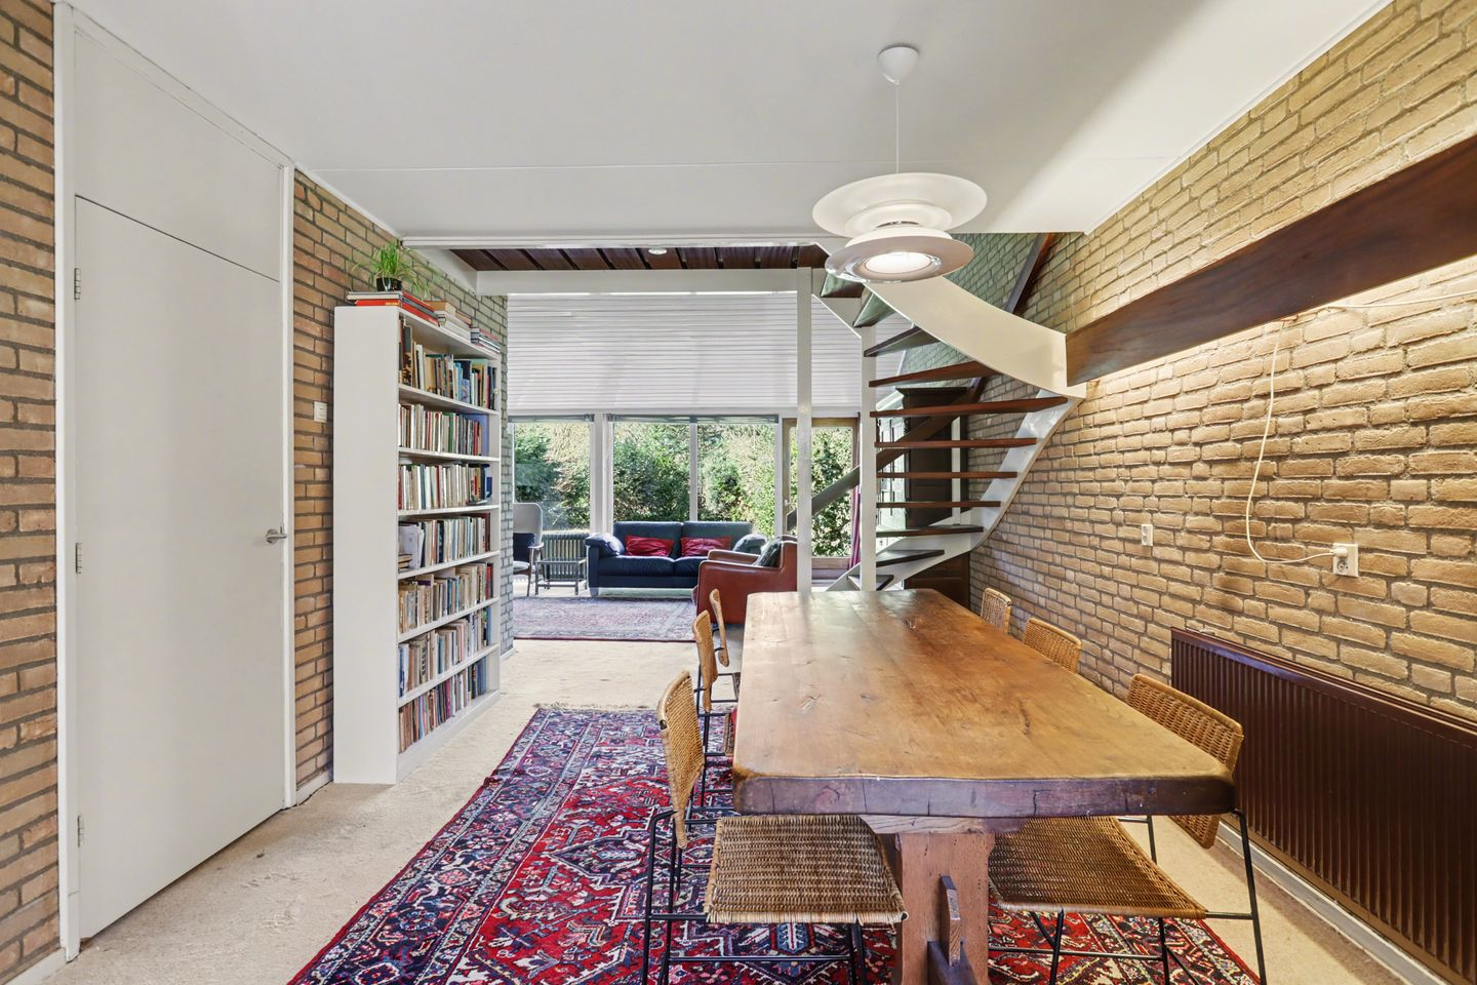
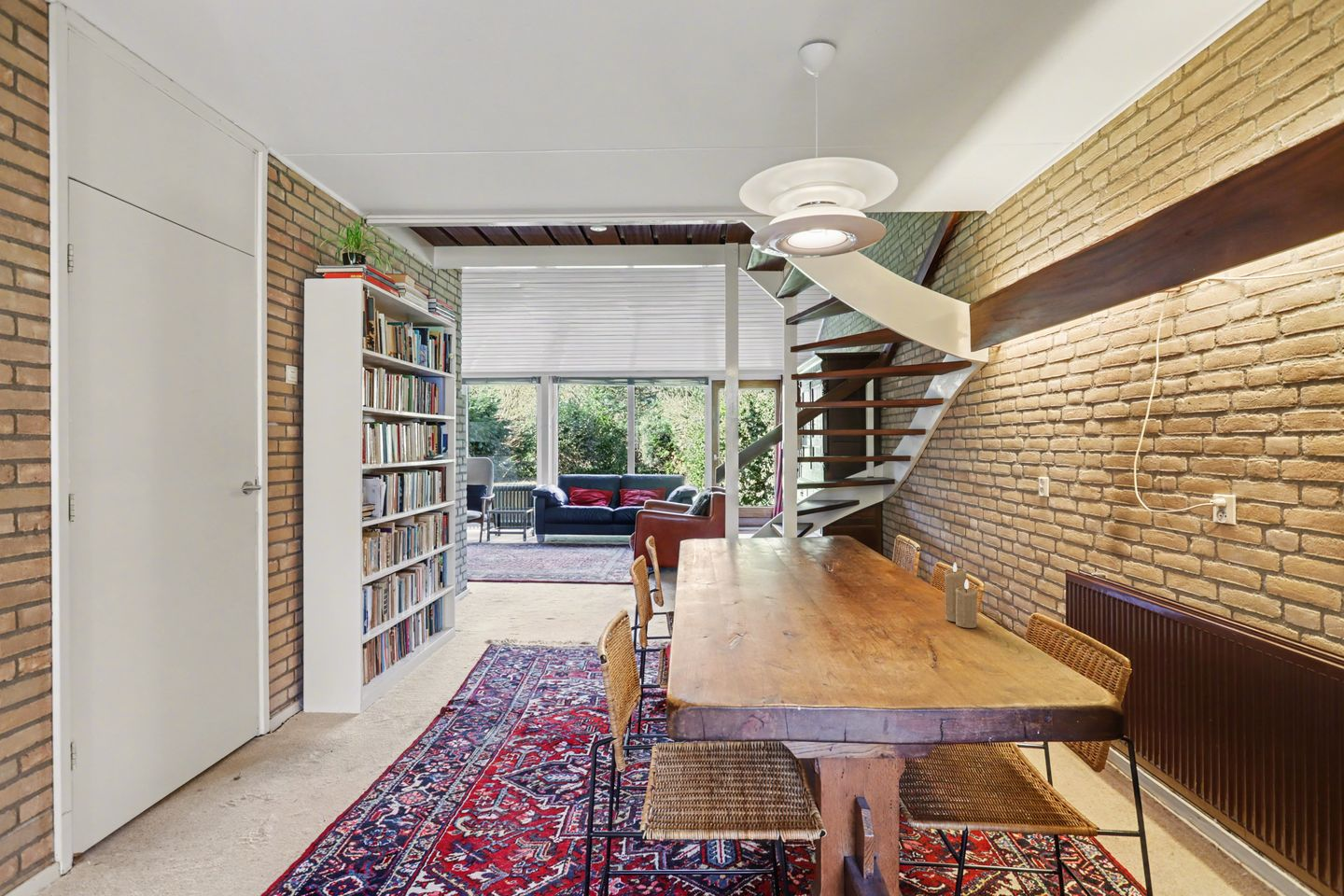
+ candle (960, 593)
